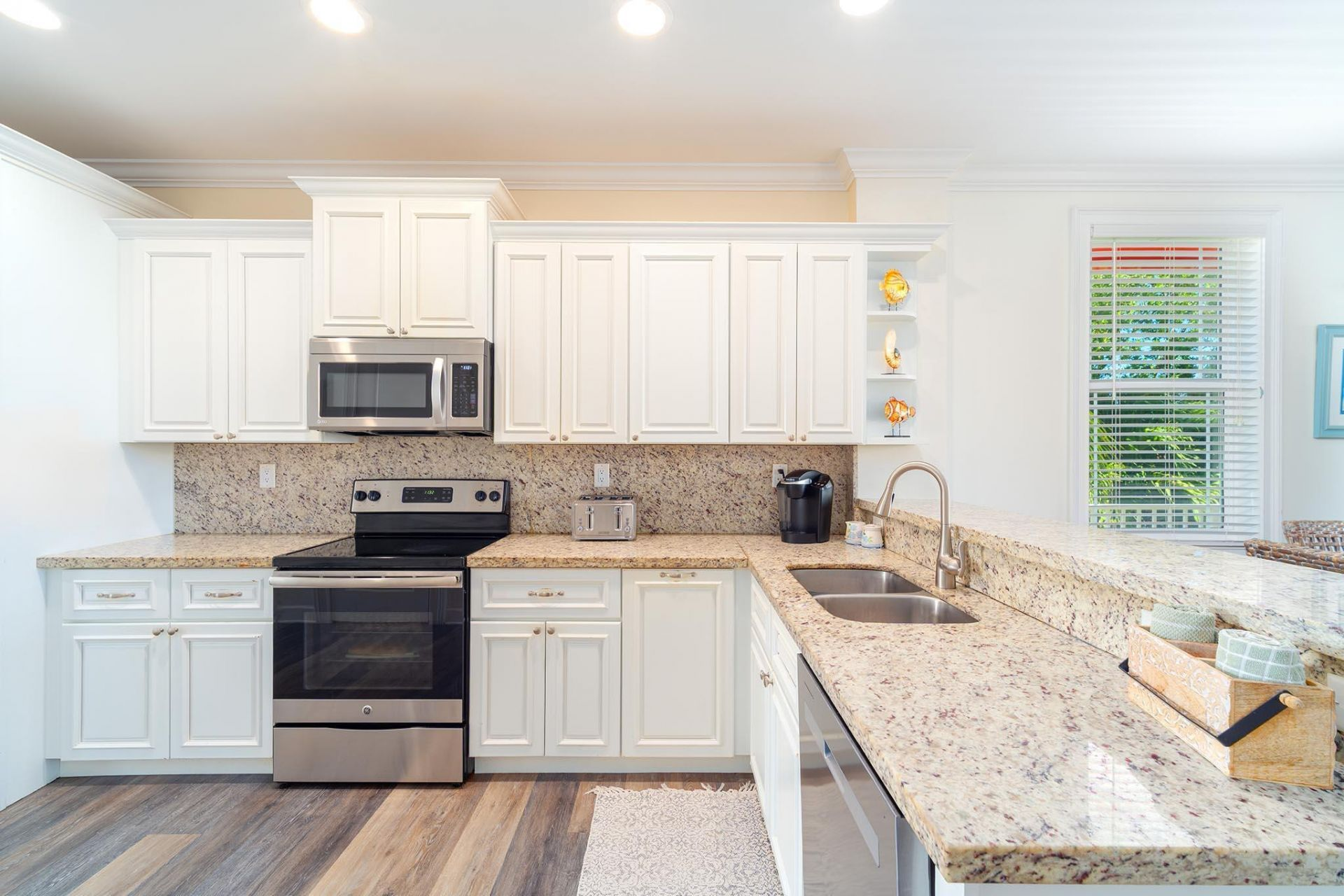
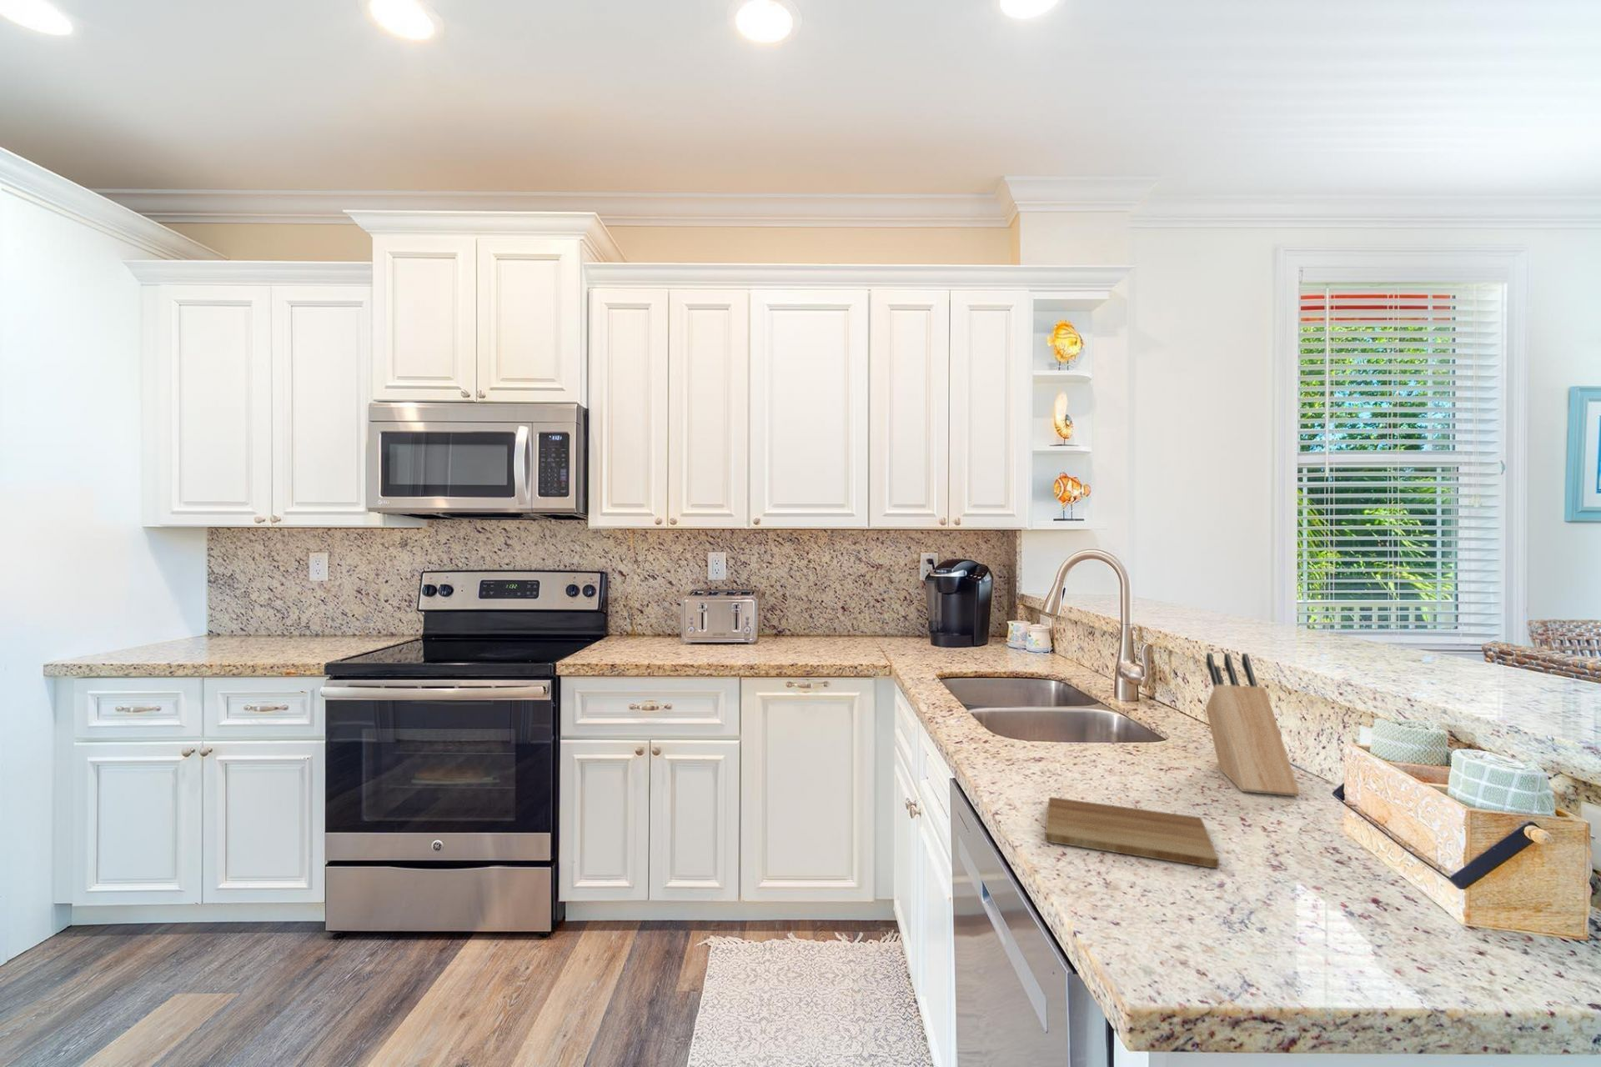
+ cutting board (1125, 829)
+ knife block (1245, 716)
